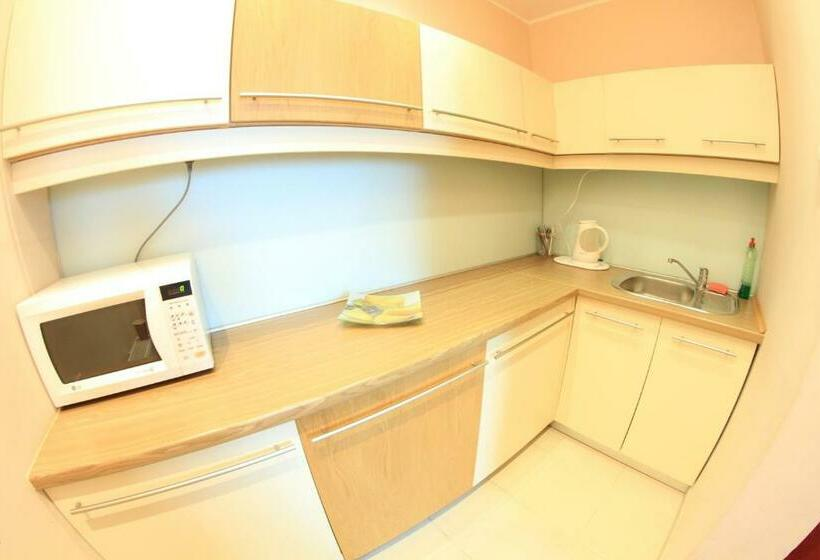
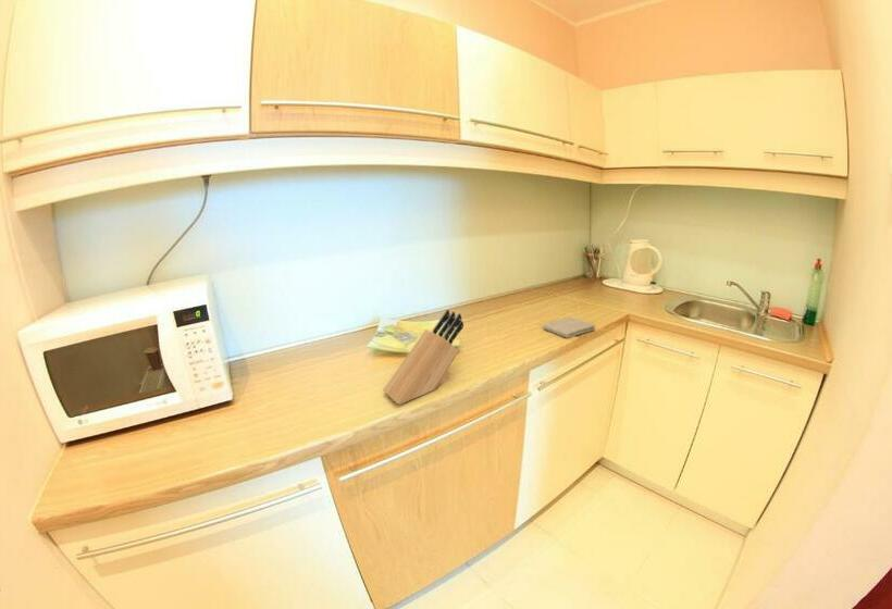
+ washcloth (569, 326)
+ knife block (425, 351)
